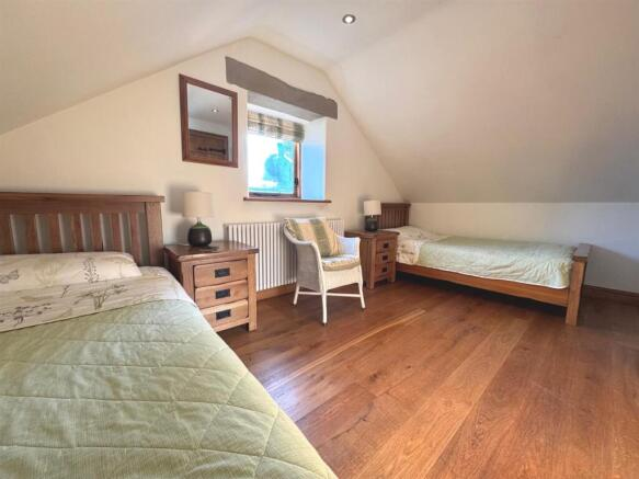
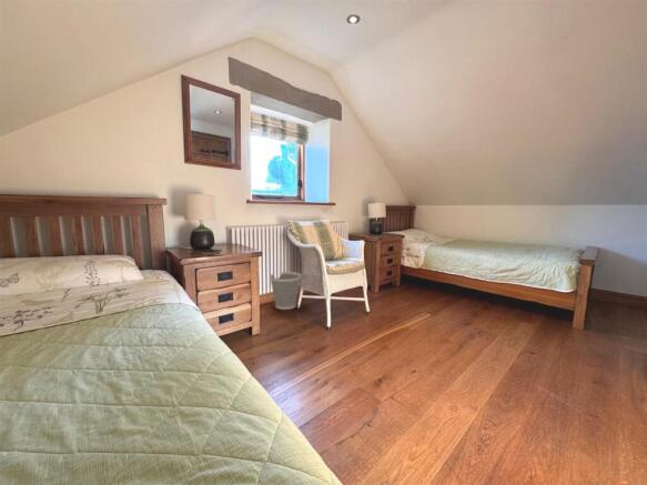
+ wastebasket (285, 290)
